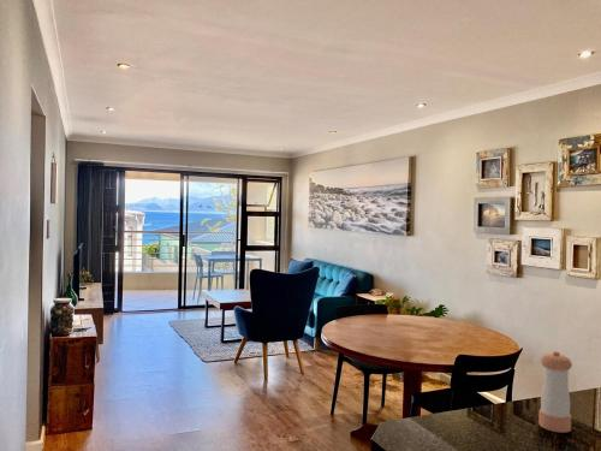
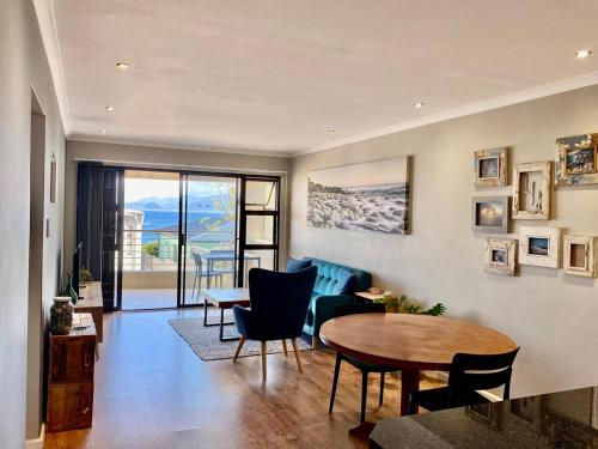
- pepper shaker (555, 388)
